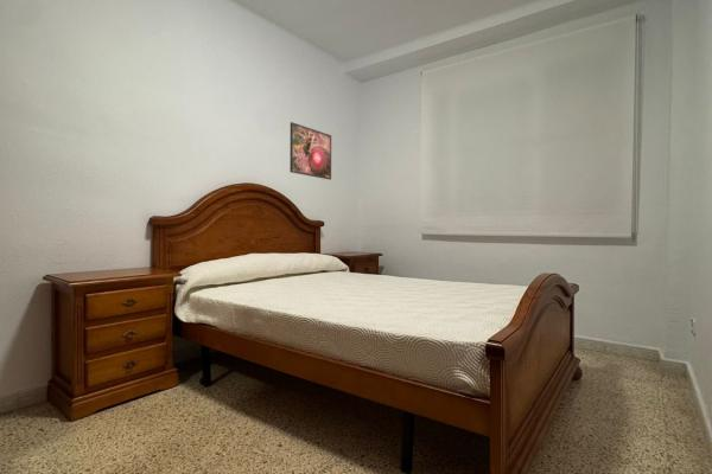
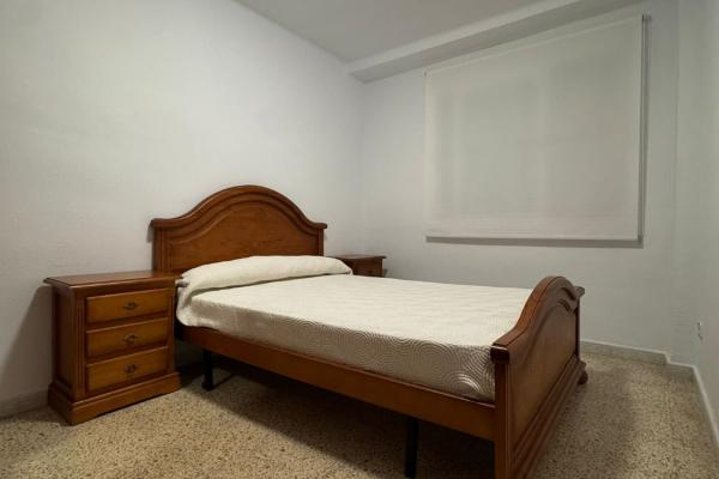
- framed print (311, 152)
